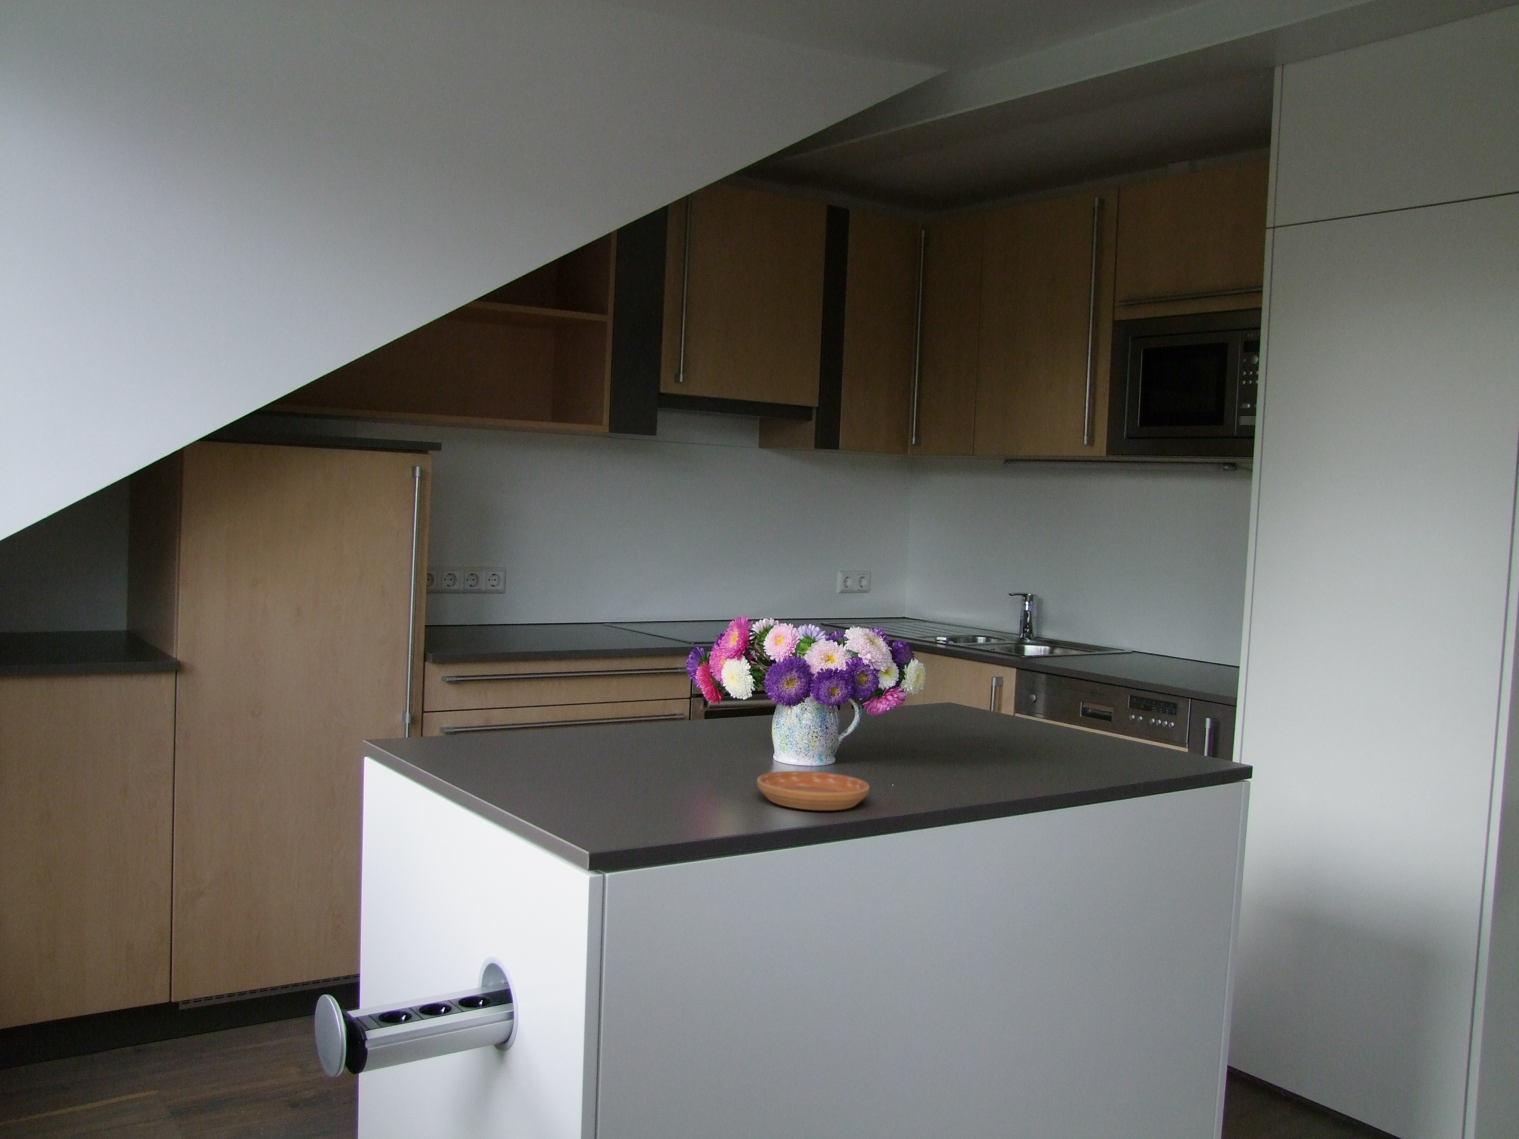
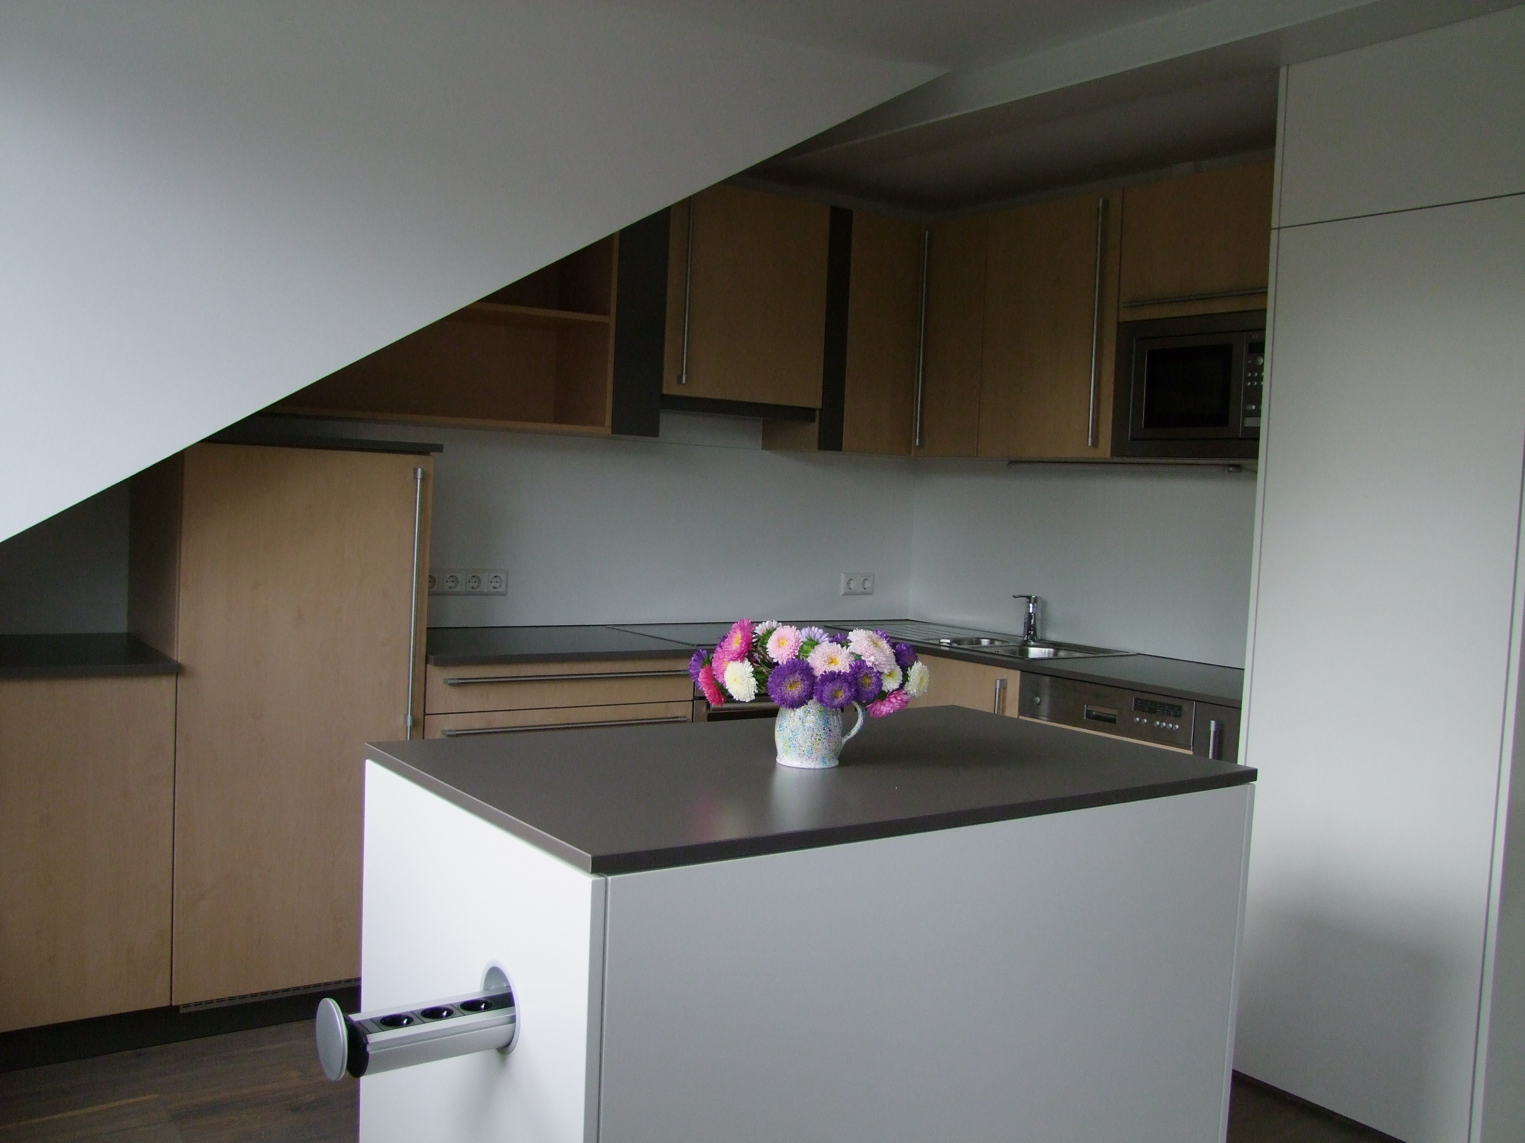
- saucer (812, 791)
